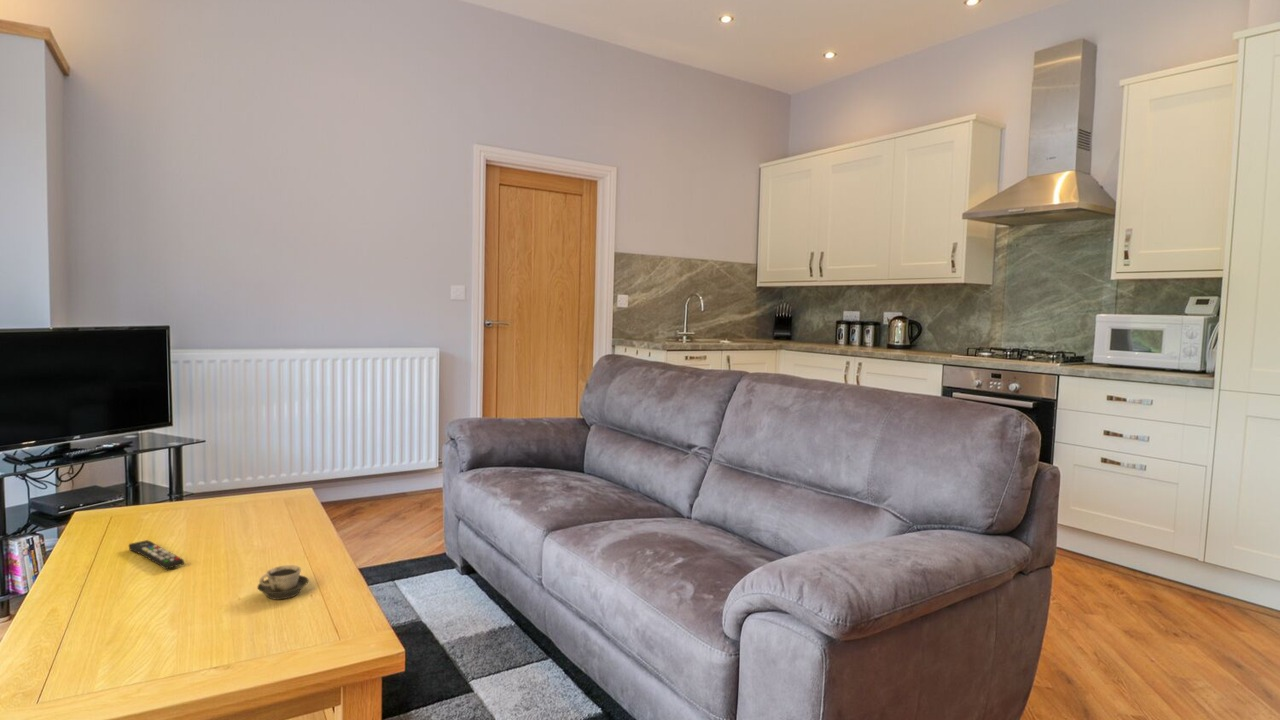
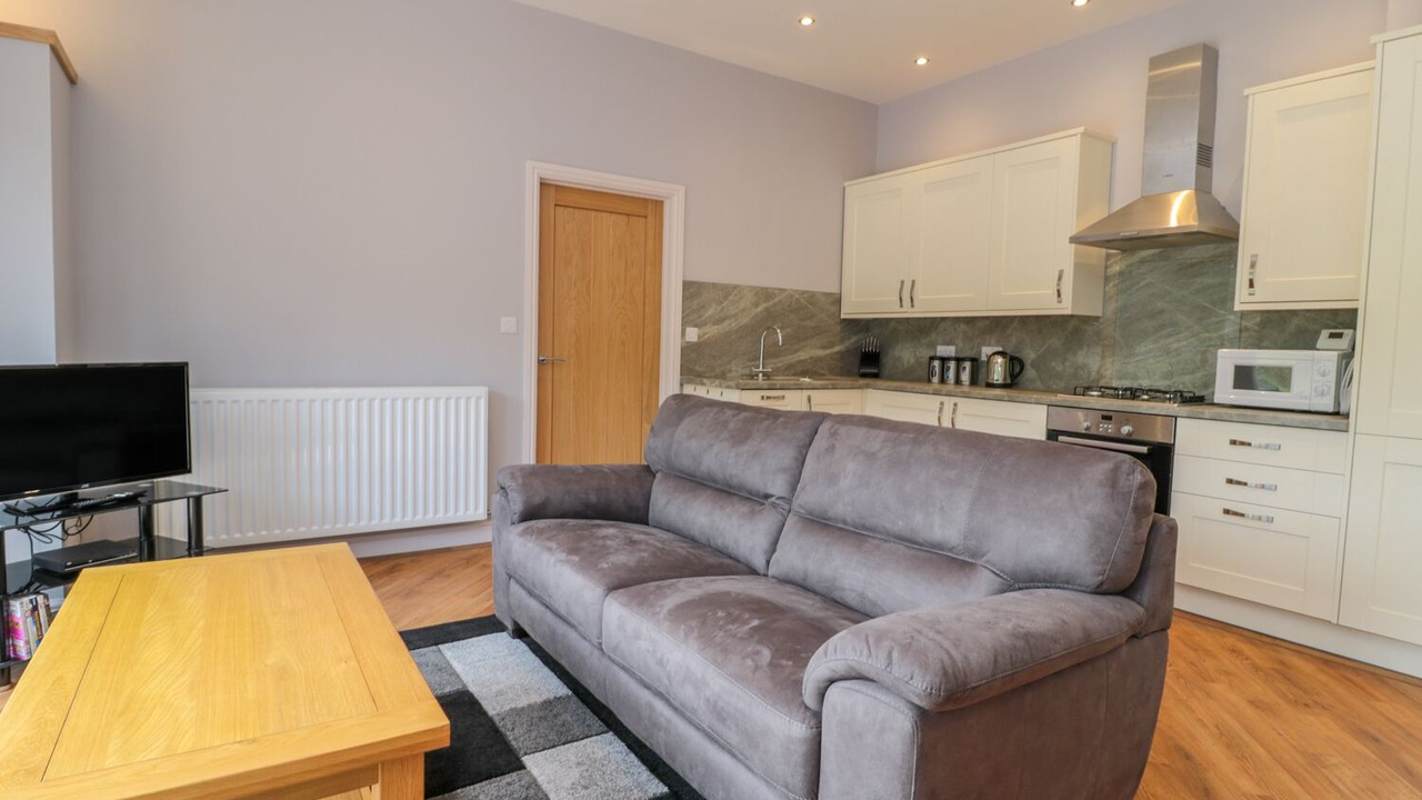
- cup (283, 582)
- remote control (155, 554)
